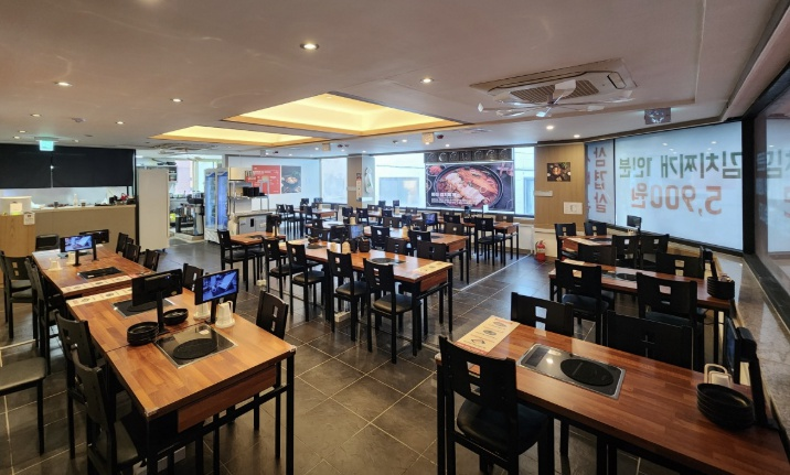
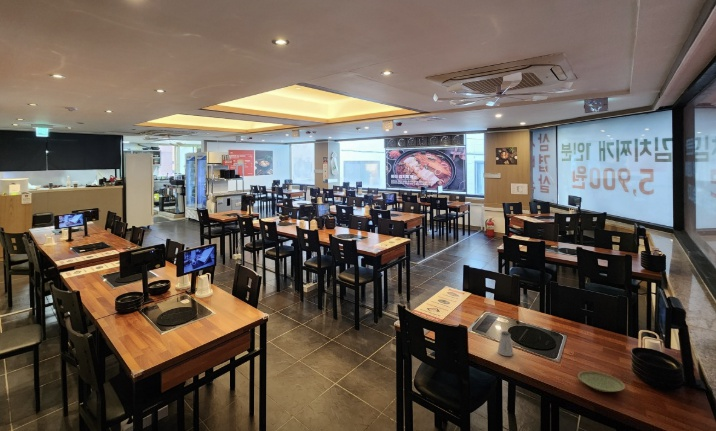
+ plate (600, 382)
+ saltshaker (505, 342)
